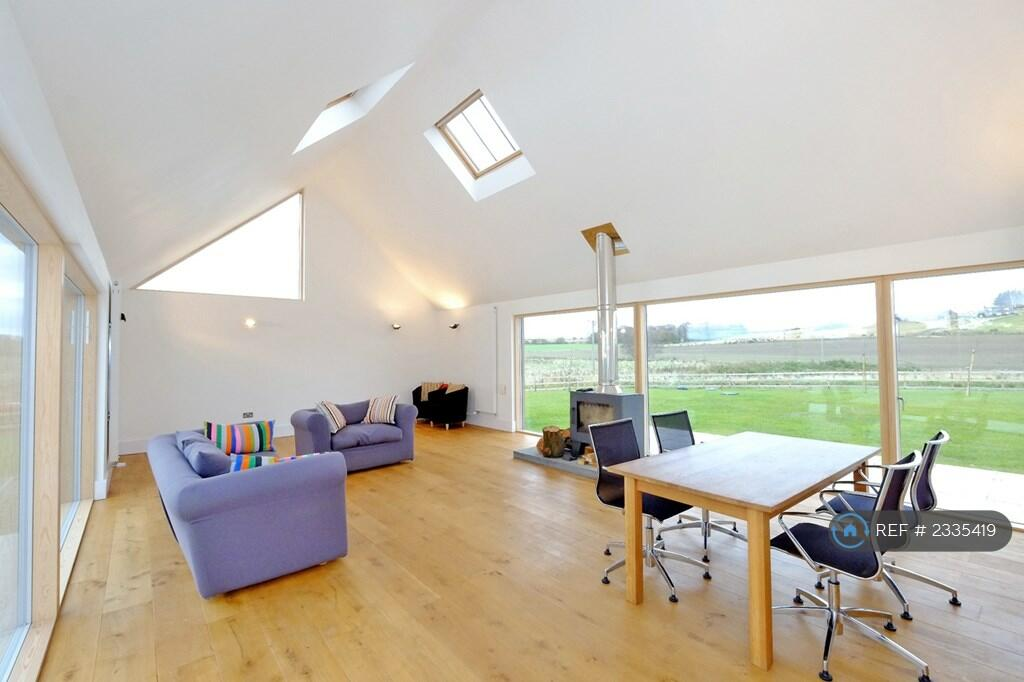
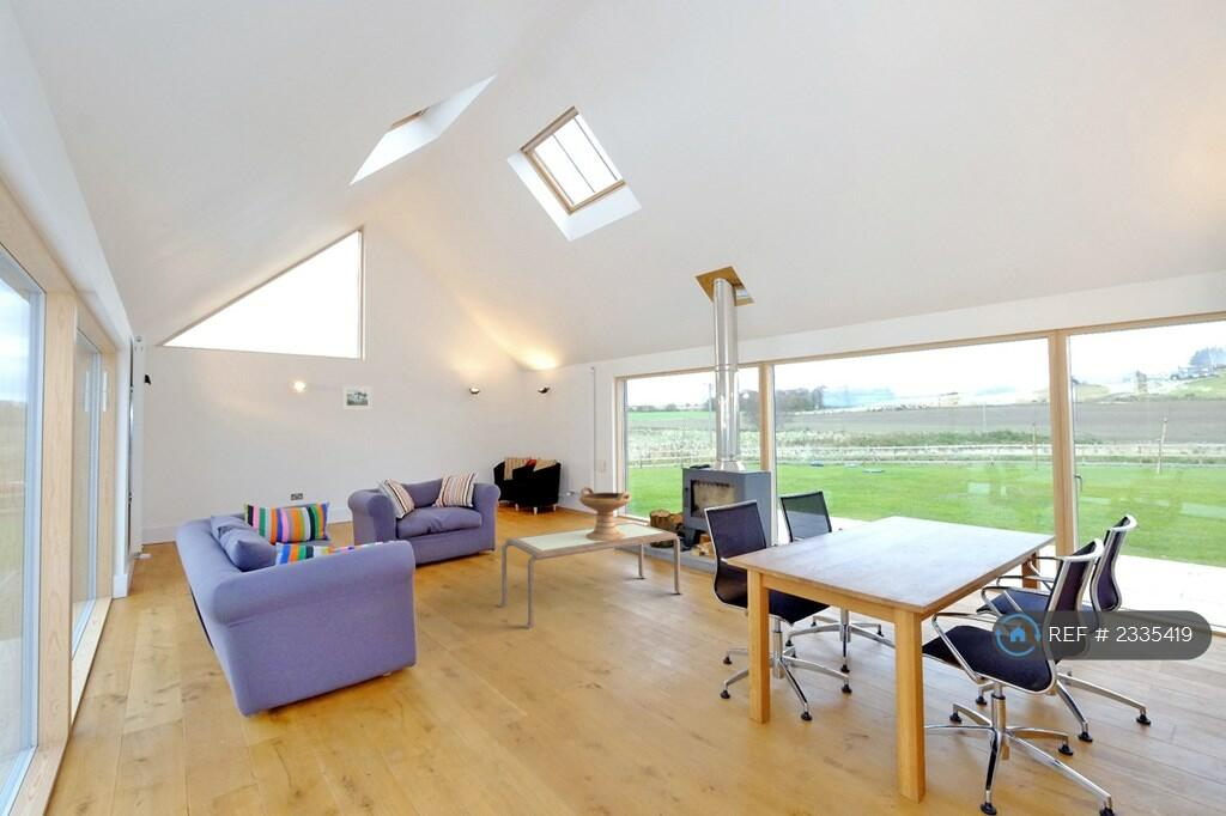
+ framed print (357, 397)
+ decorative bowl (605, 512)
+ coffee table (588, 552)
